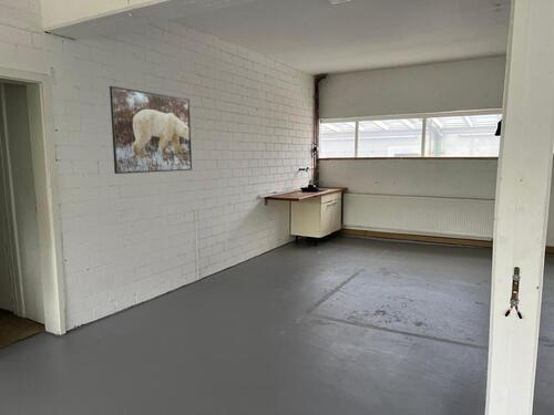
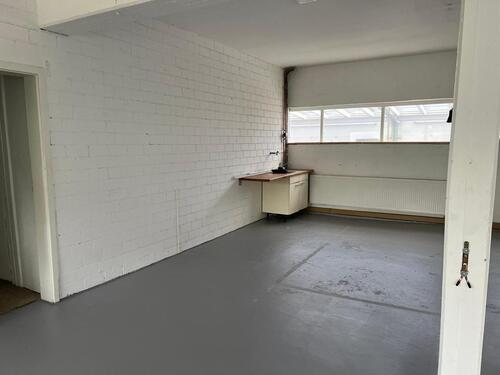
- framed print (155, 133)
